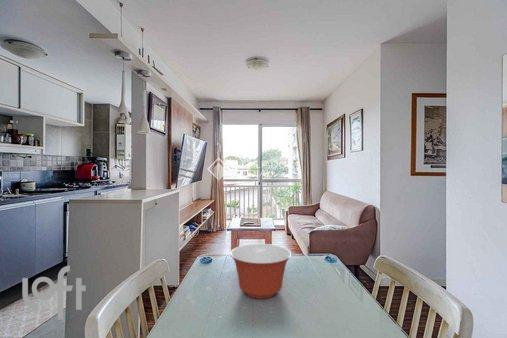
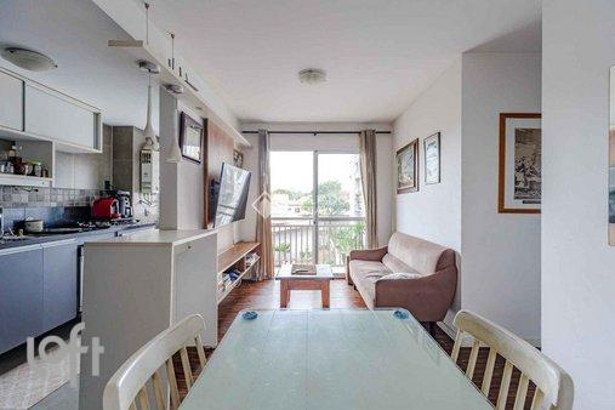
- mixing bowl (260, 271)
